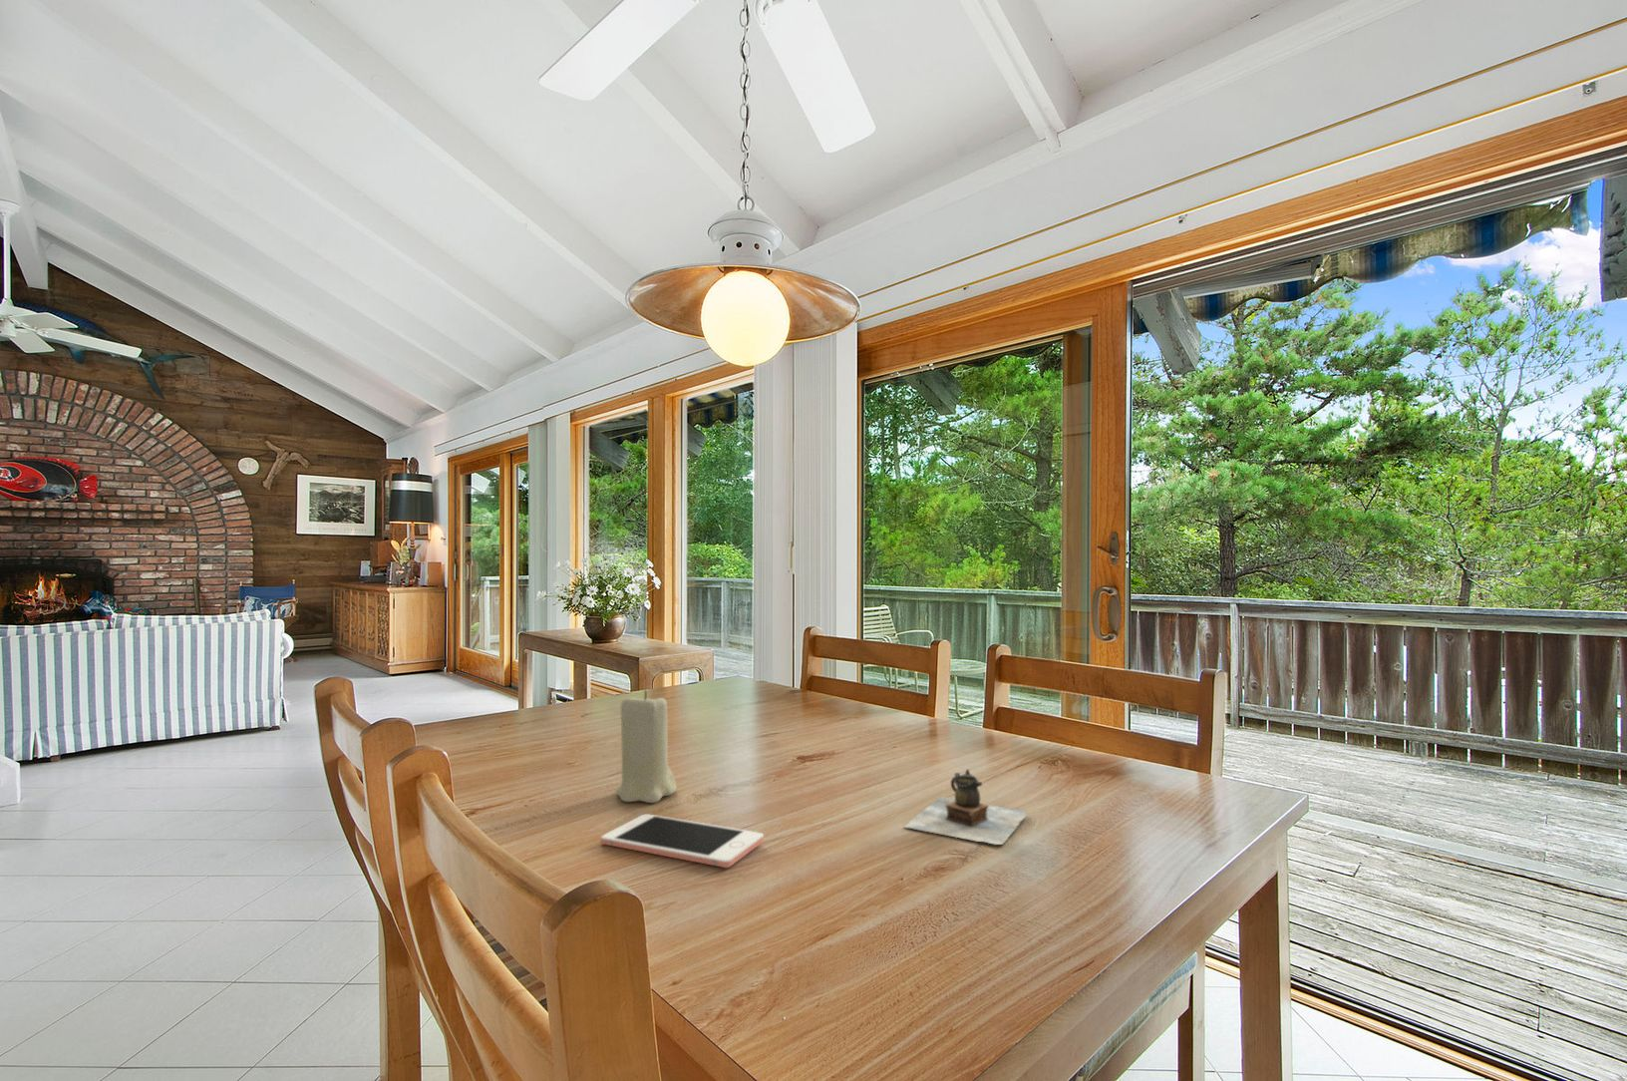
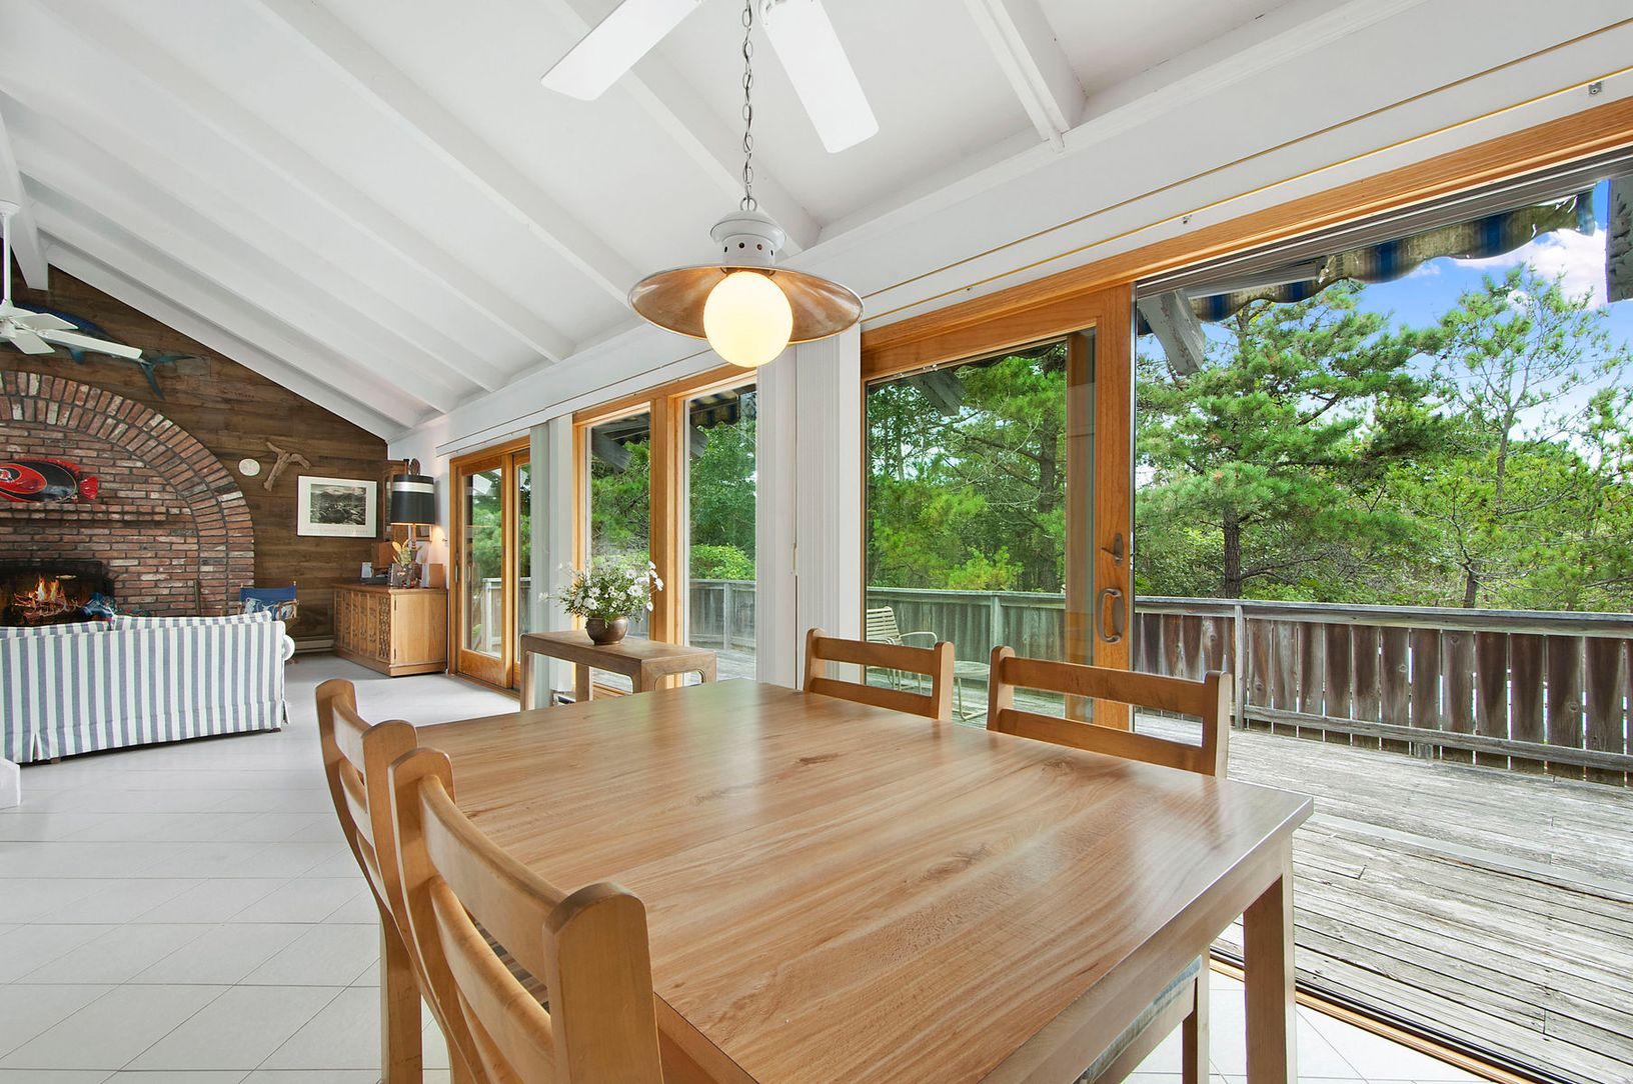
- cell phone (681, 838)
- teapot (967, 795)
- candle (645, 742)
